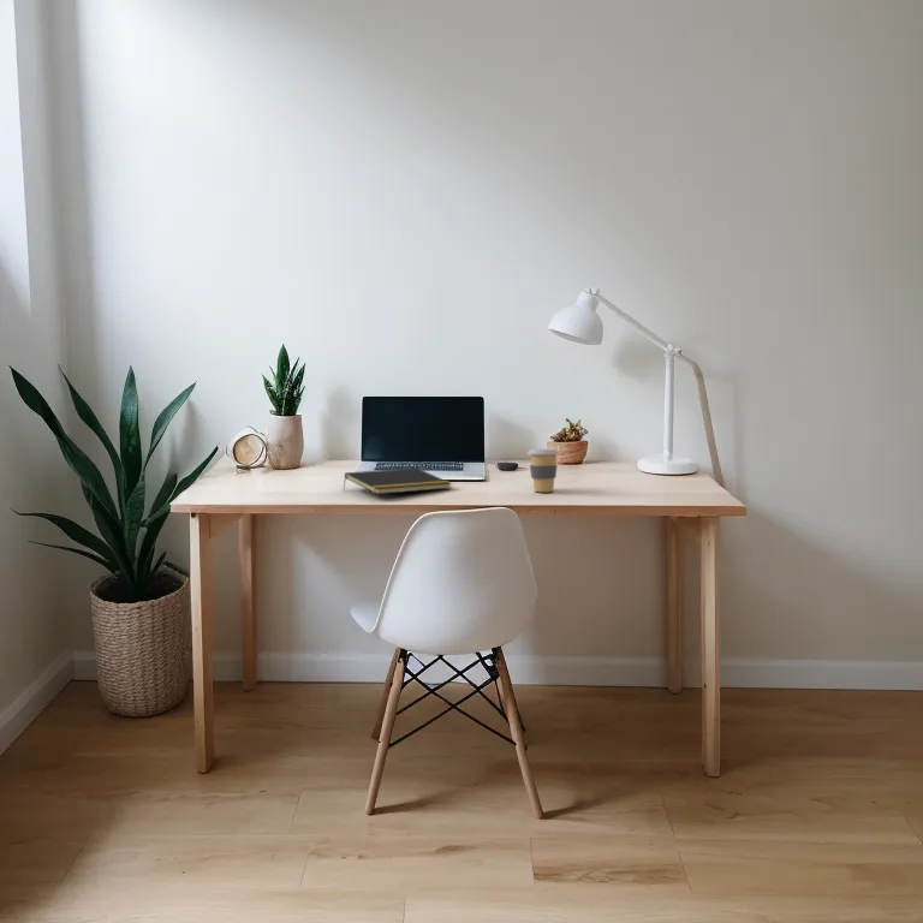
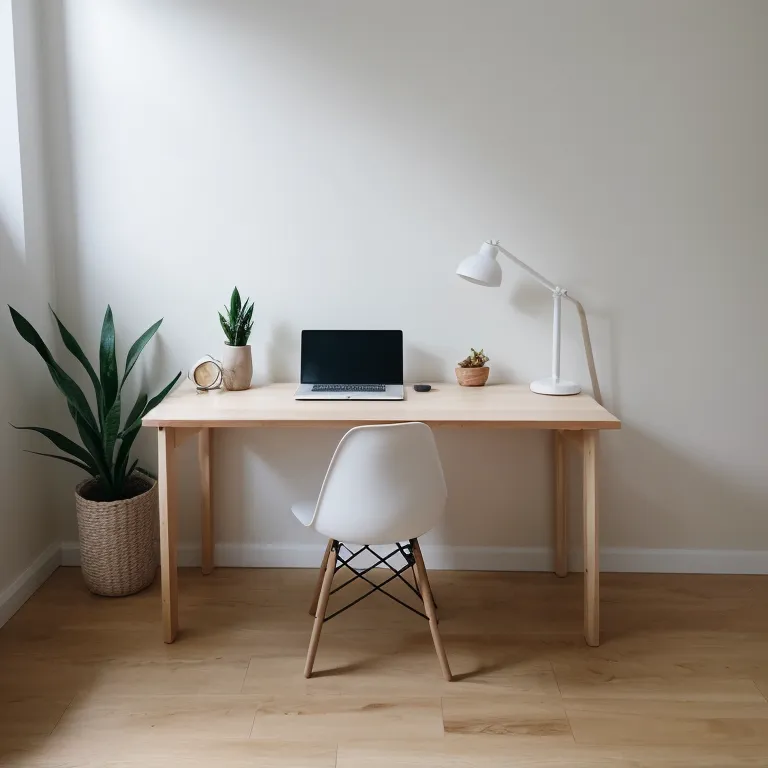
- notepad (398, 480)
- coffee cup (543, 470)
